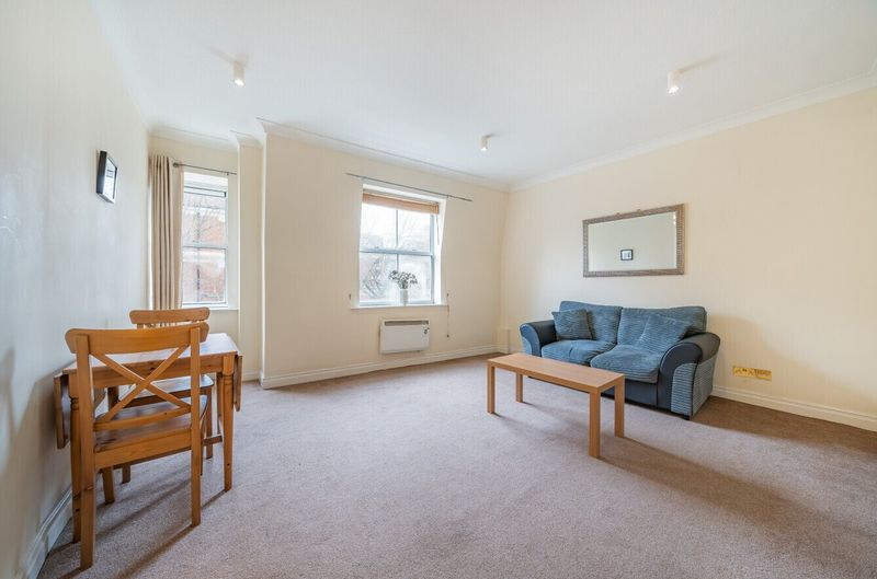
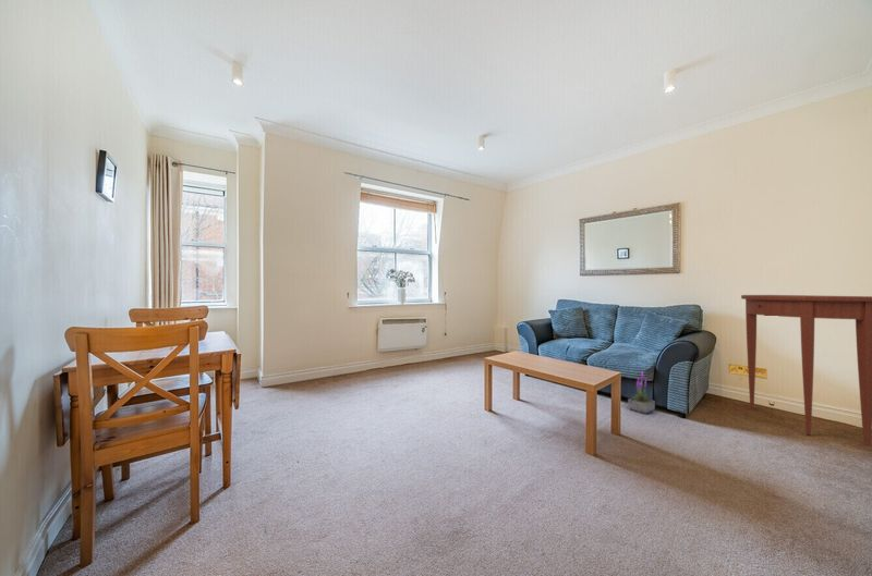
+ console table (804, 358)
+ potted plant (641, 390)
